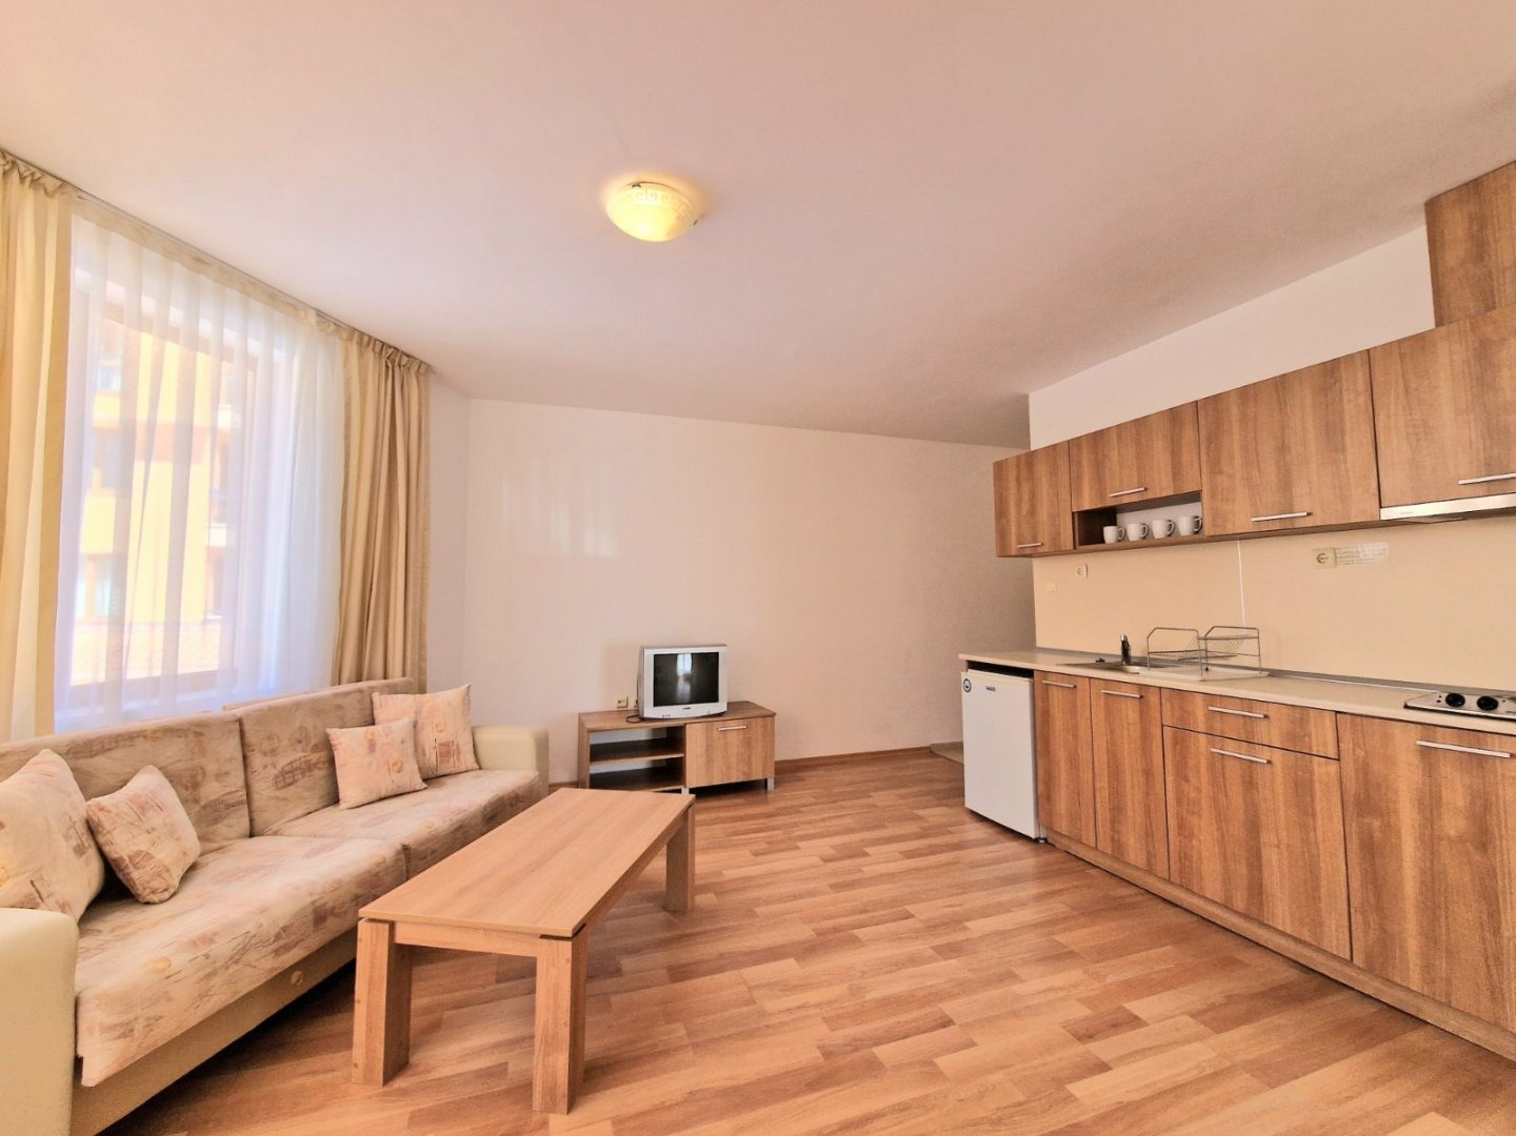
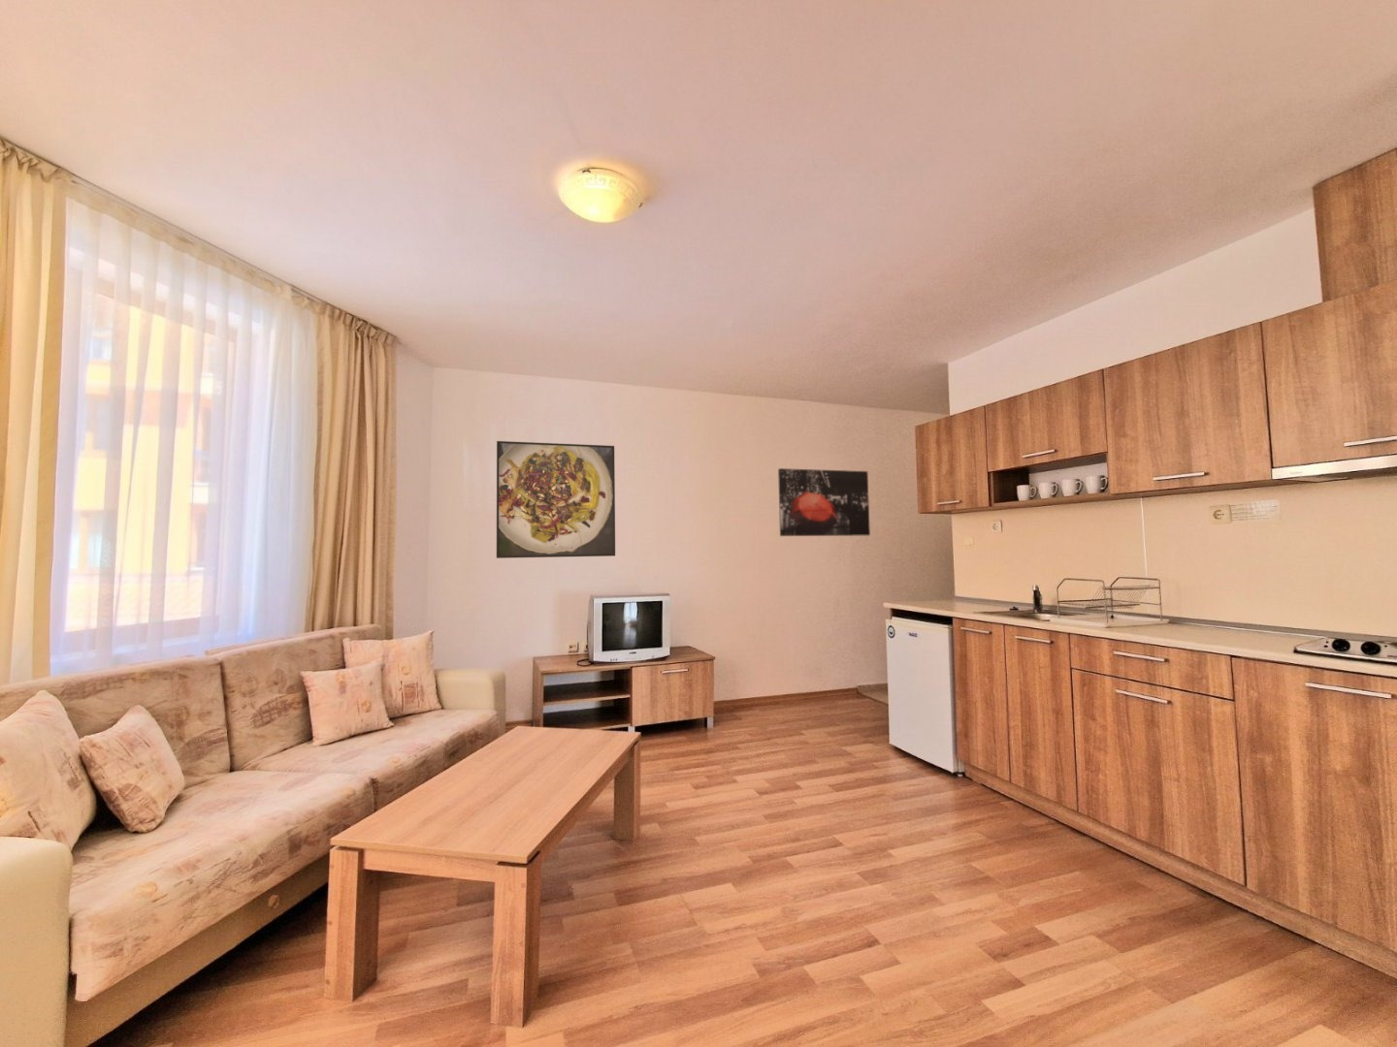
+ wall art (825, 503)
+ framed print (557, 499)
